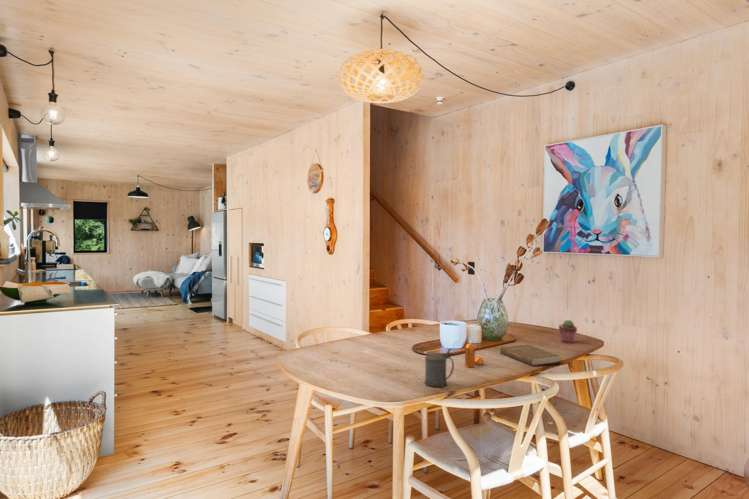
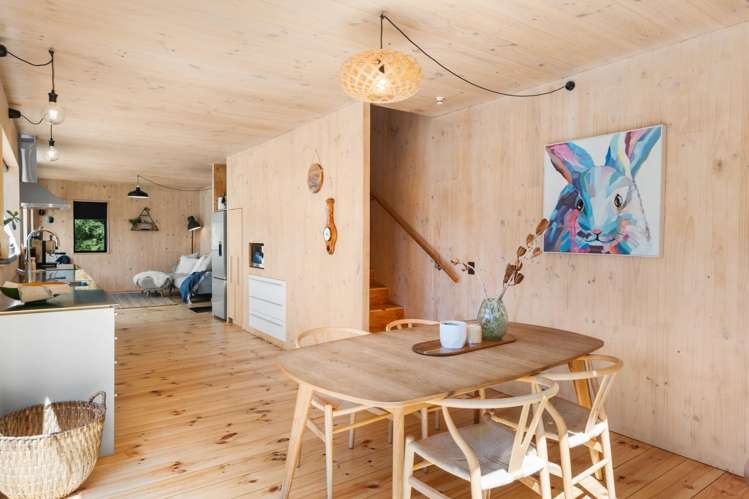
- pepper shaker (474, 353)
- beer stein (439, 366)
- potted succulent (567, 330)
- book (529, 354)
